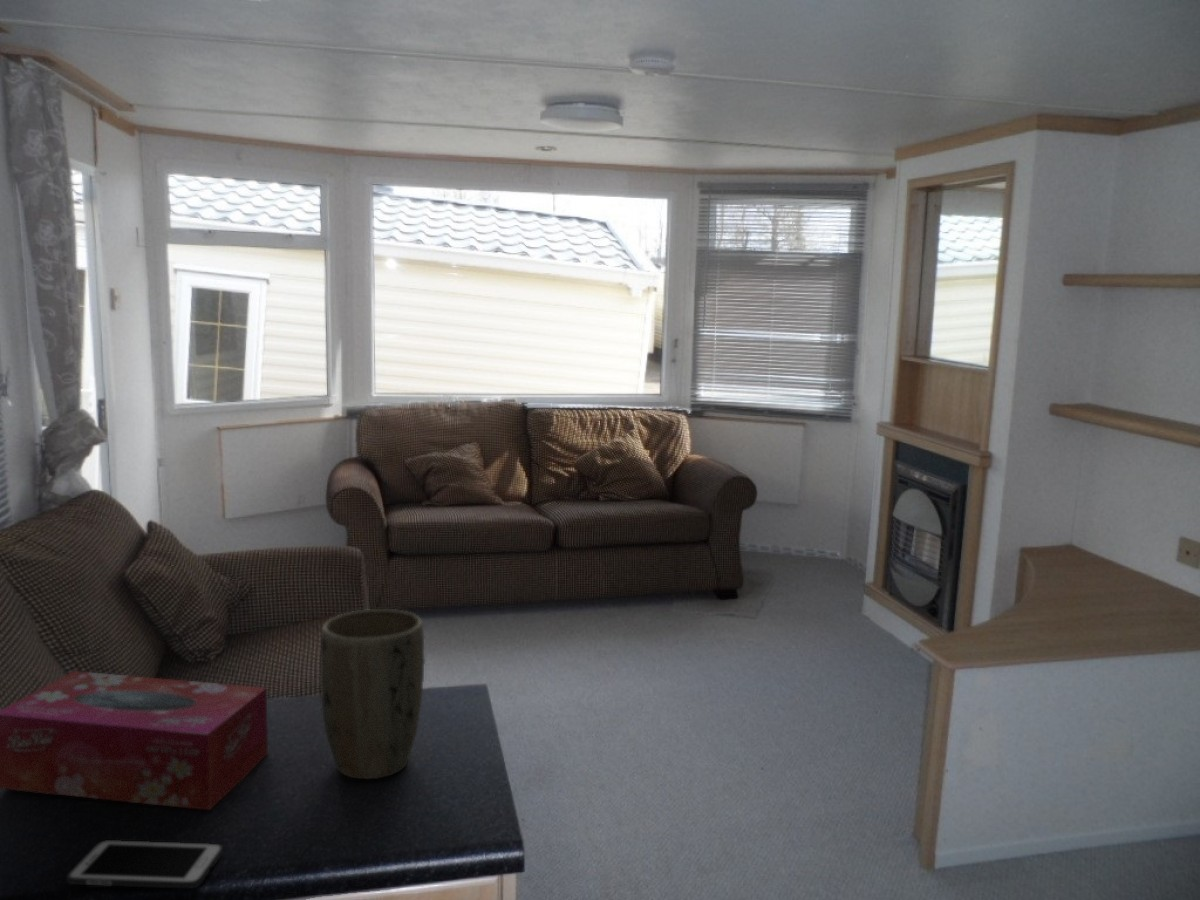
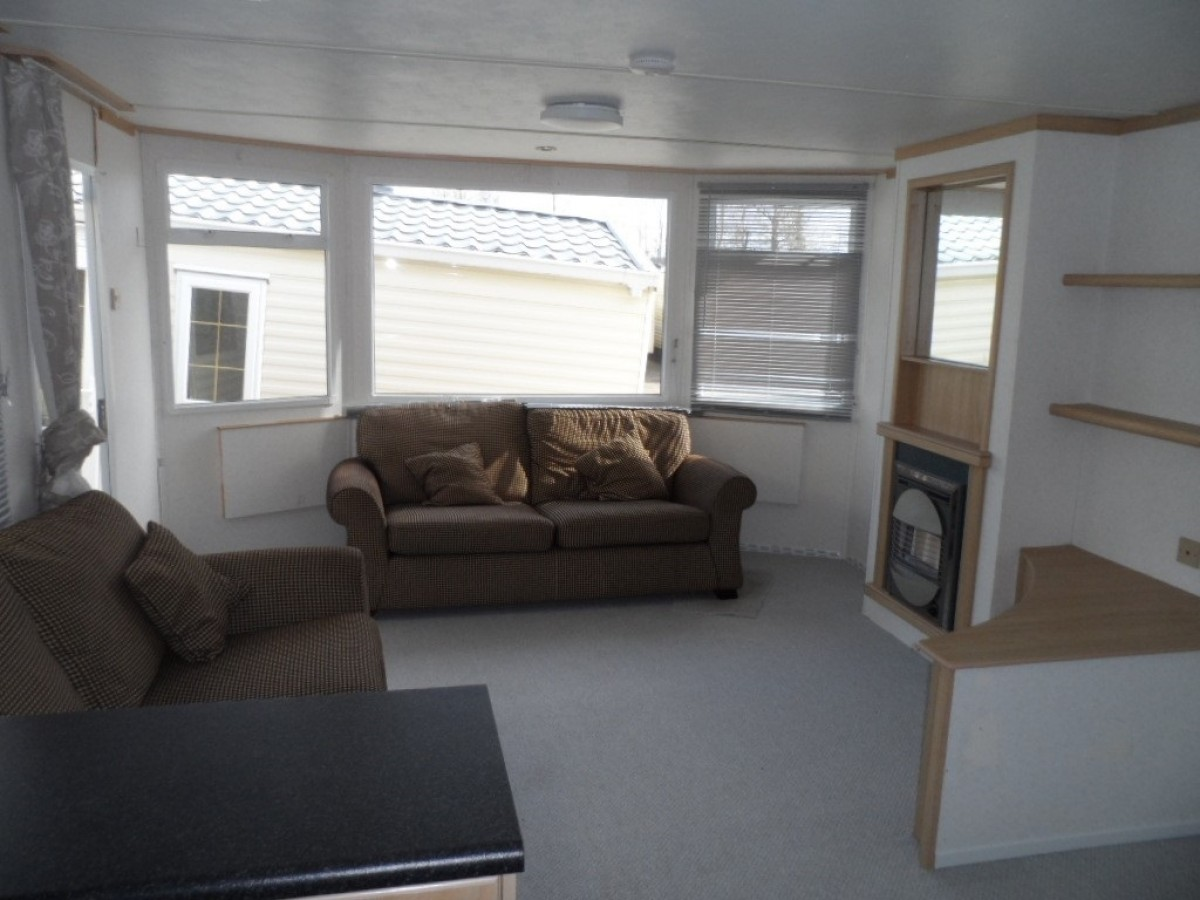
- cell phone (147, 864)
- plant pot (373, 693)
- tissue box (137, 736)
